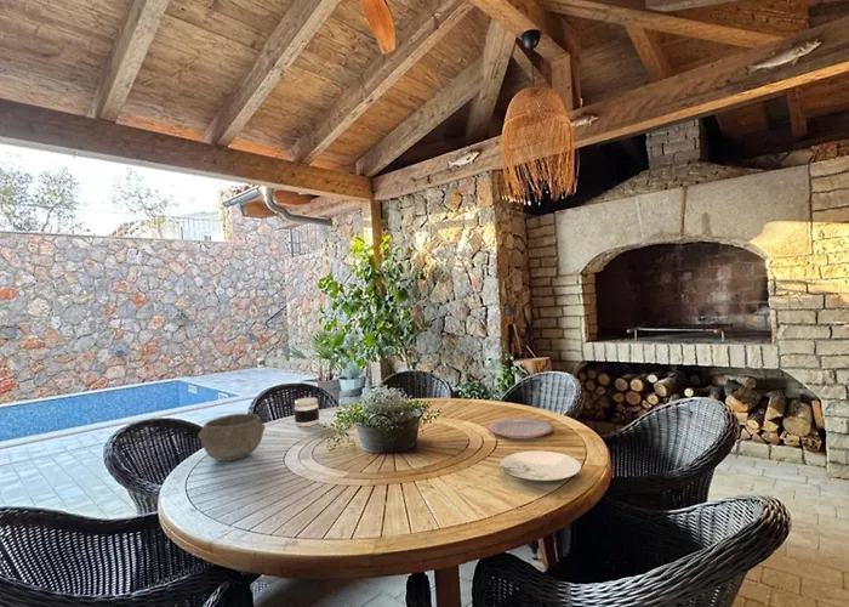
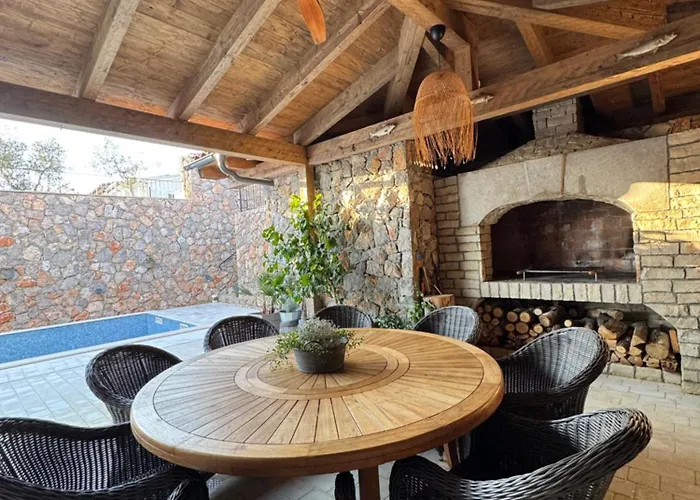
- jar (306, 412)
- bowl (233, 438)
- plate (520, 429)
- plate (540, 469)
